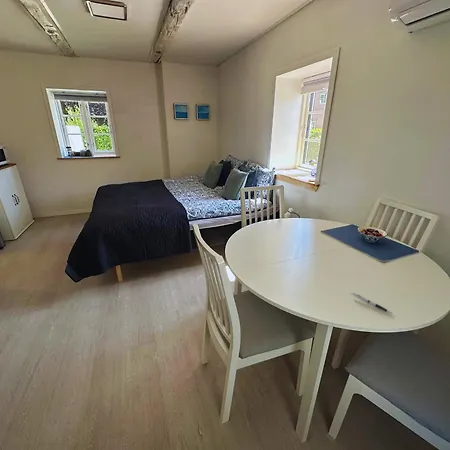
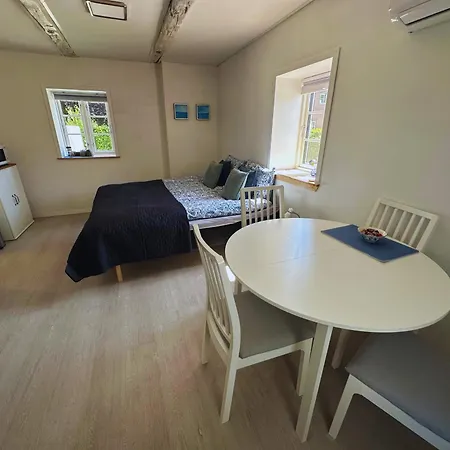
- pen (371, 302)
